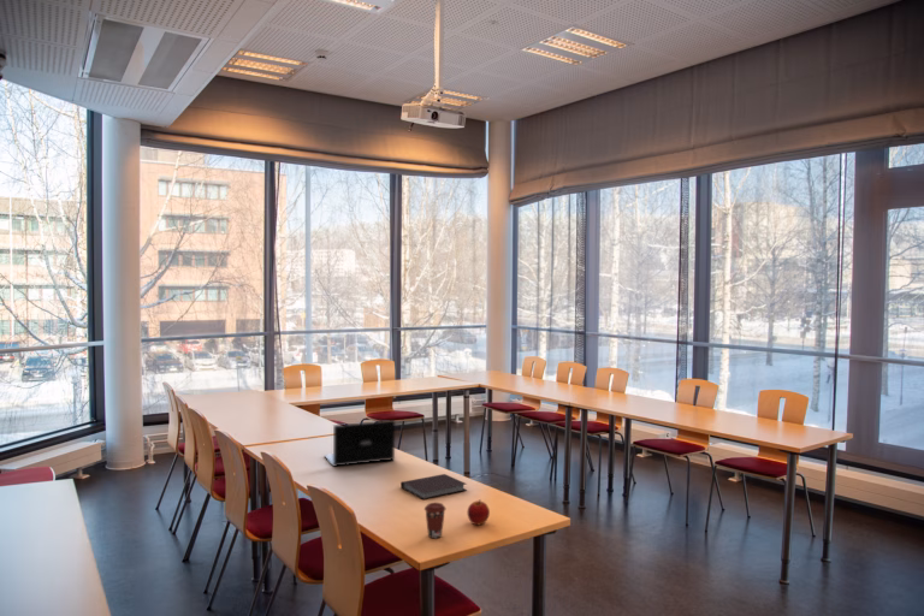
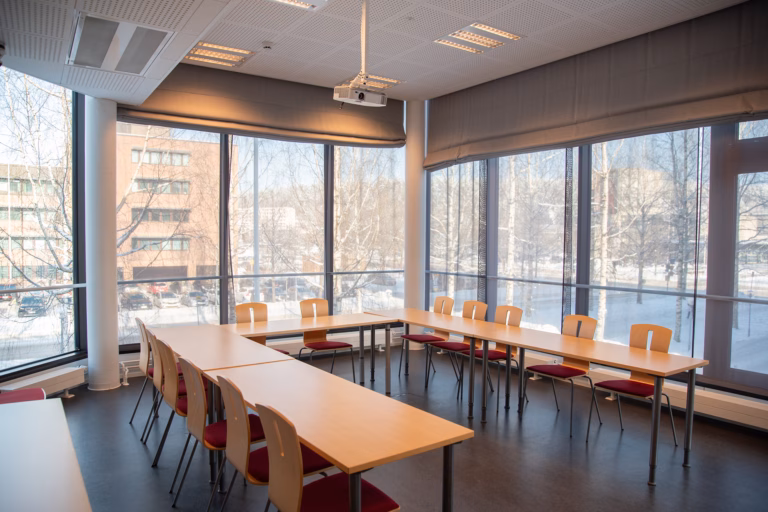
- laptop (359, 438)
- apple (478, 511)
- notebook (433, 485)
- coffee cup (434, 520)
